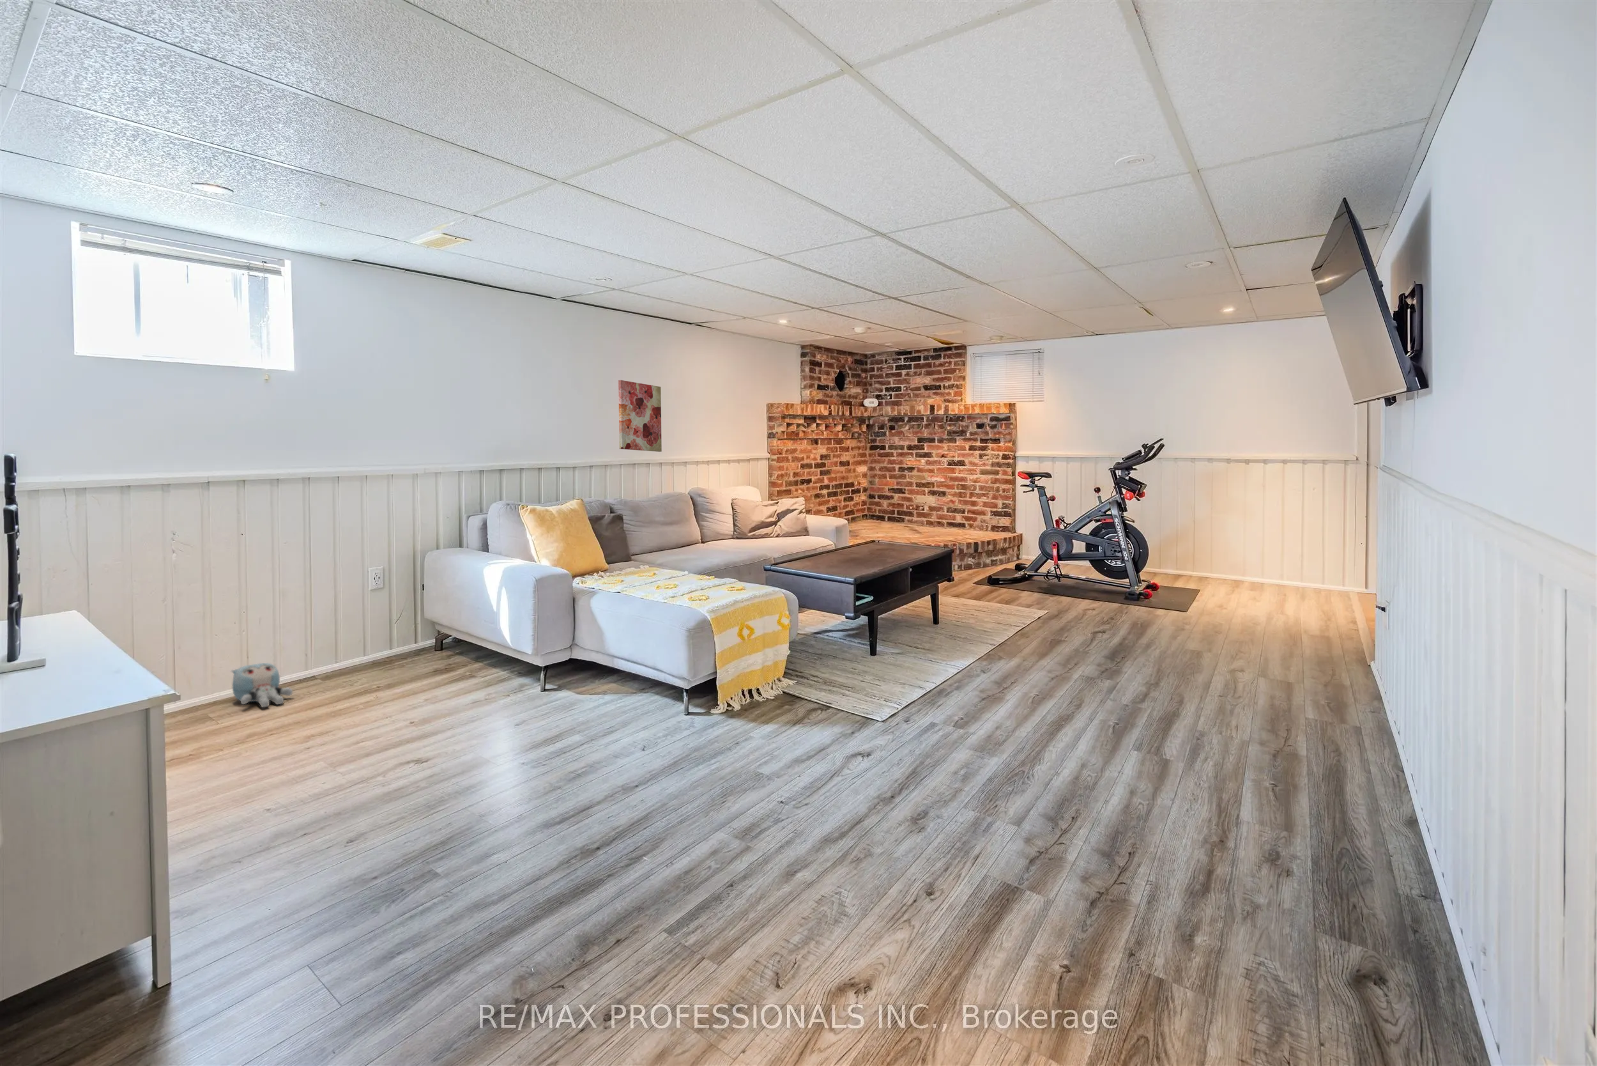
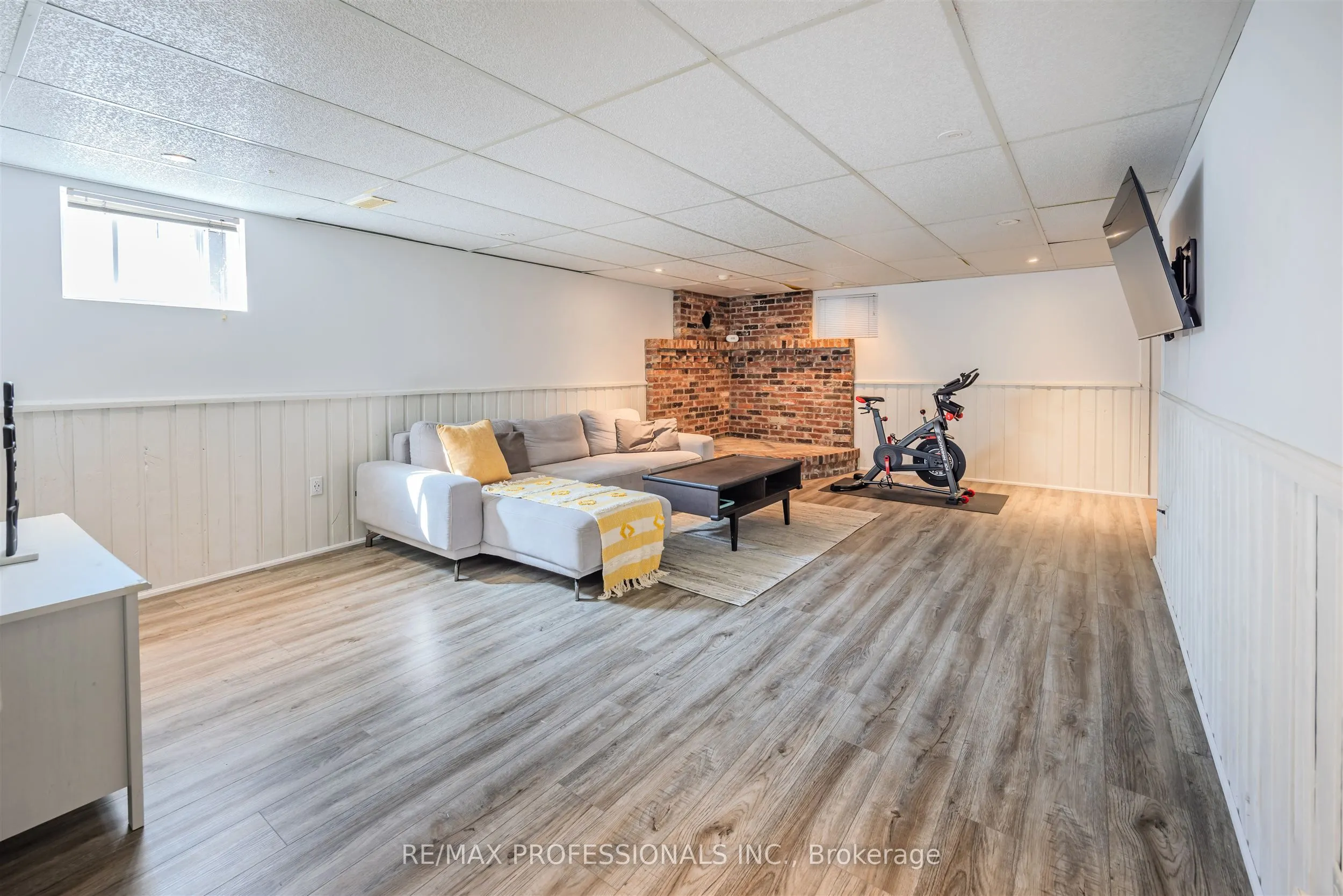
- wall art (640, 416)
- plush toy (260, 683)
